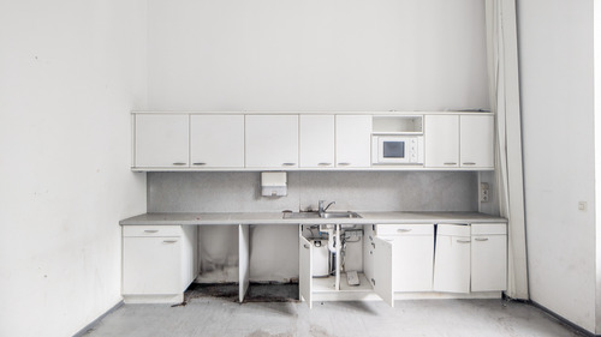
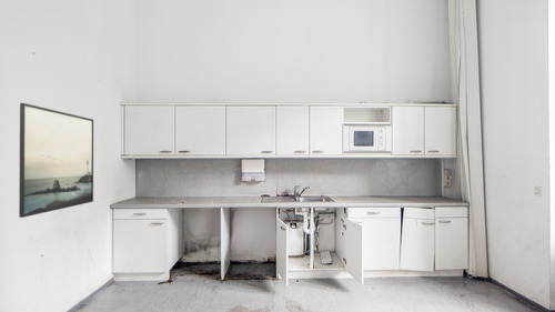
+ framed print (62, 160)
